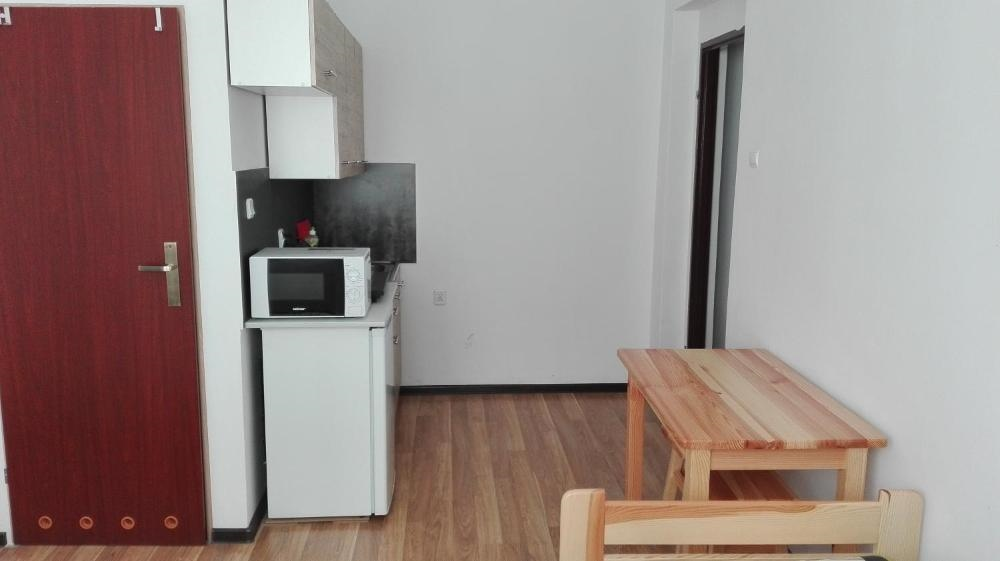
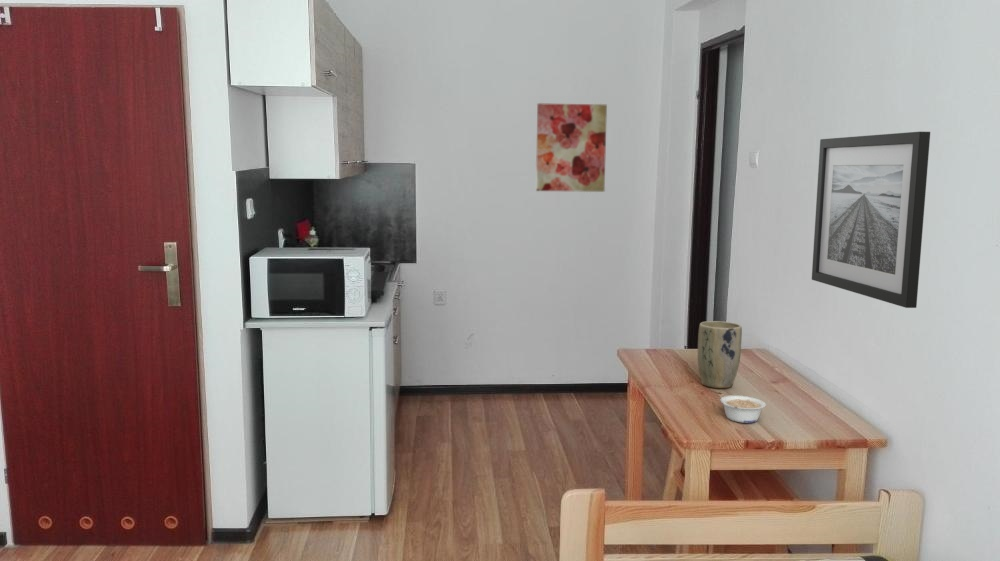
+ wall art (863, 215)
+ plant pot (718, 354)
+ legume (743, 408)
+ wall art (571, 148)
